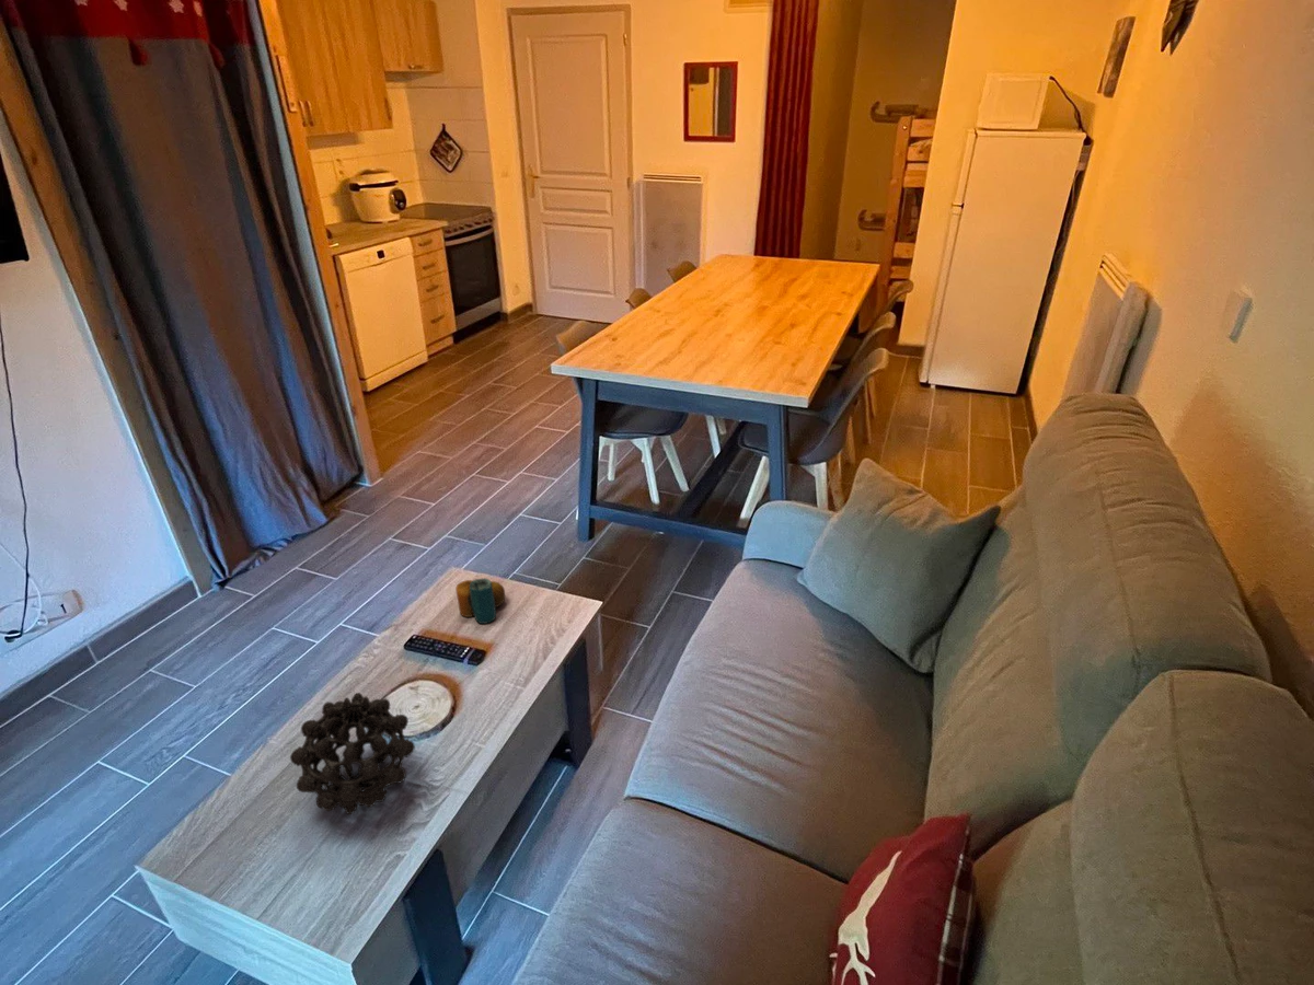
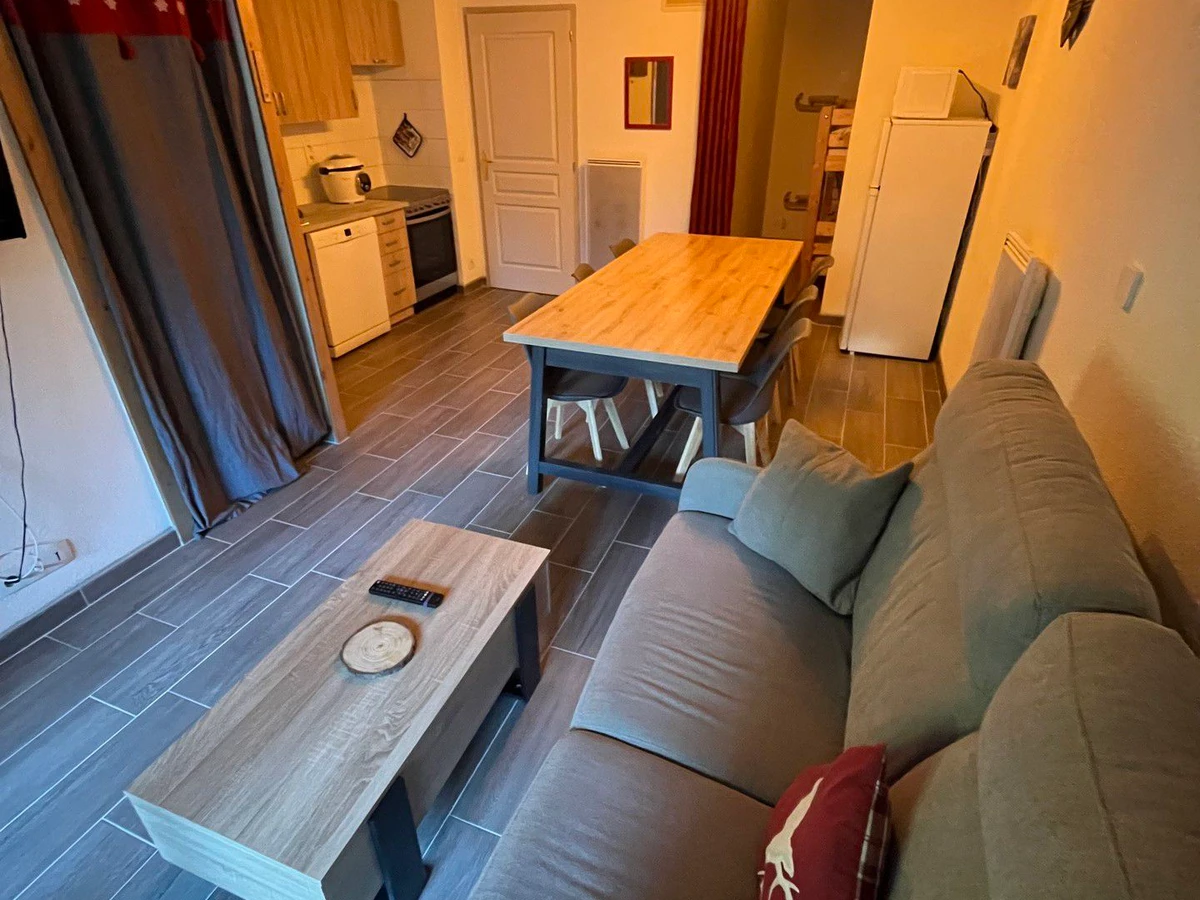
- candle (480, 590)
- decorative ball (354, 752)
